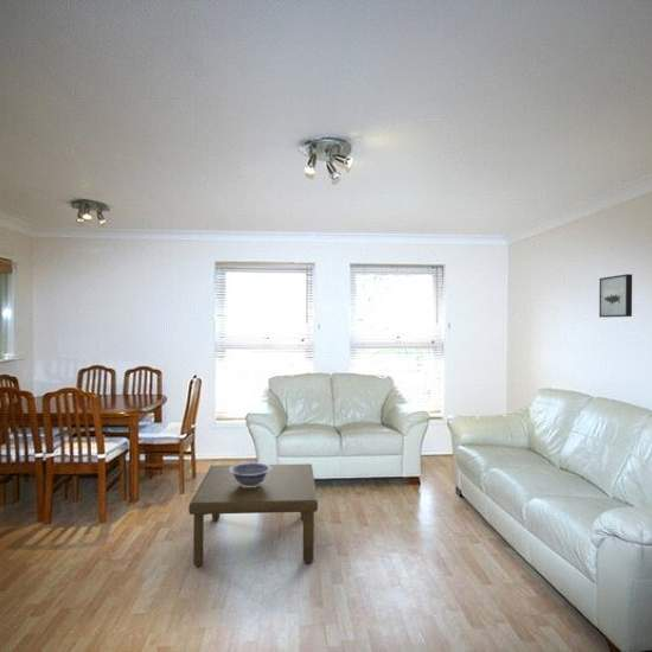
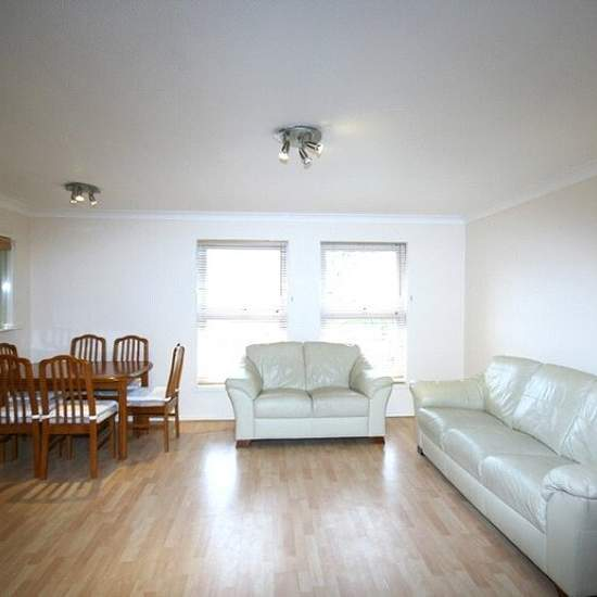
- coffee table (257, 510)
- wall art (614, 296)
- decorative bowl (250, 475)
